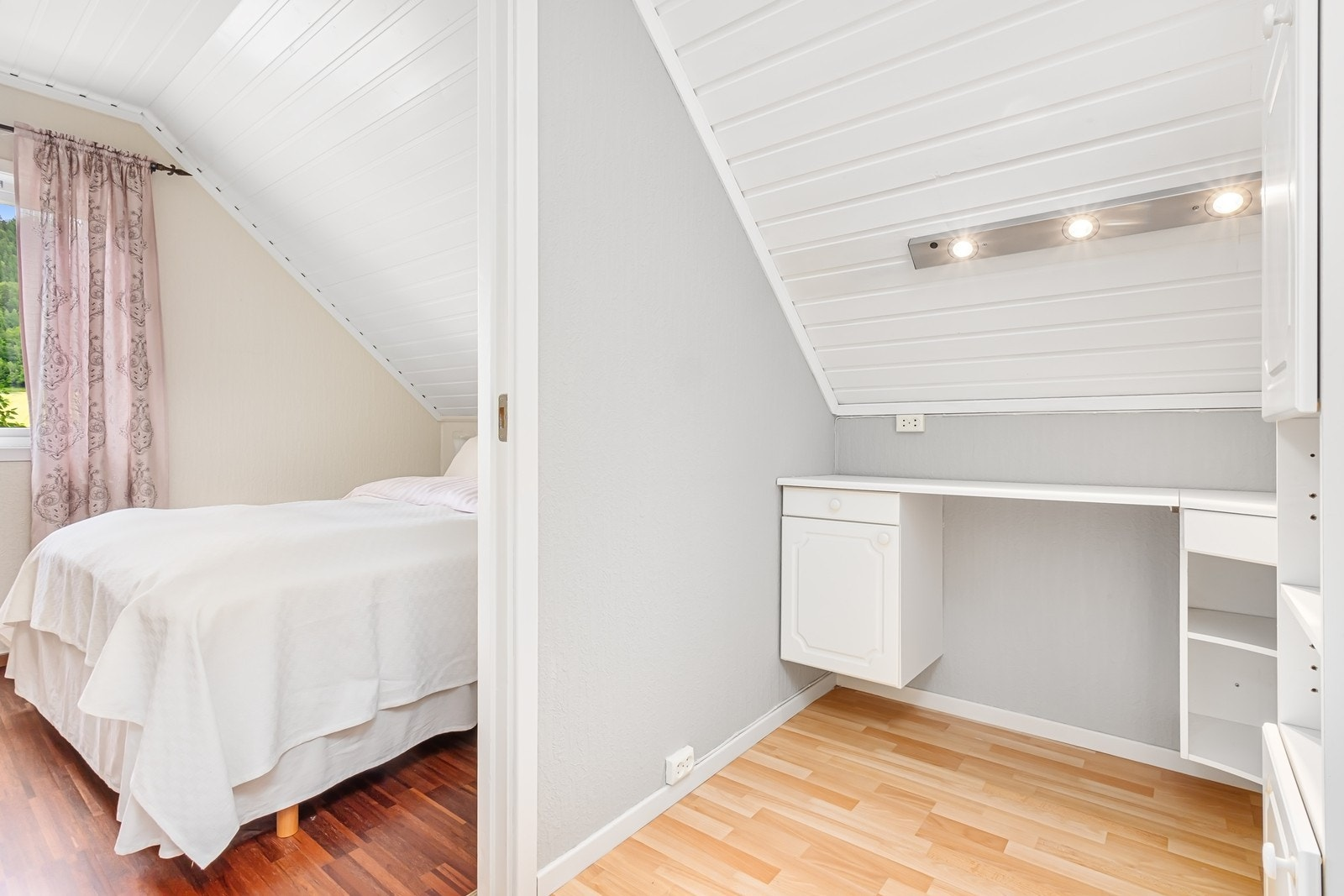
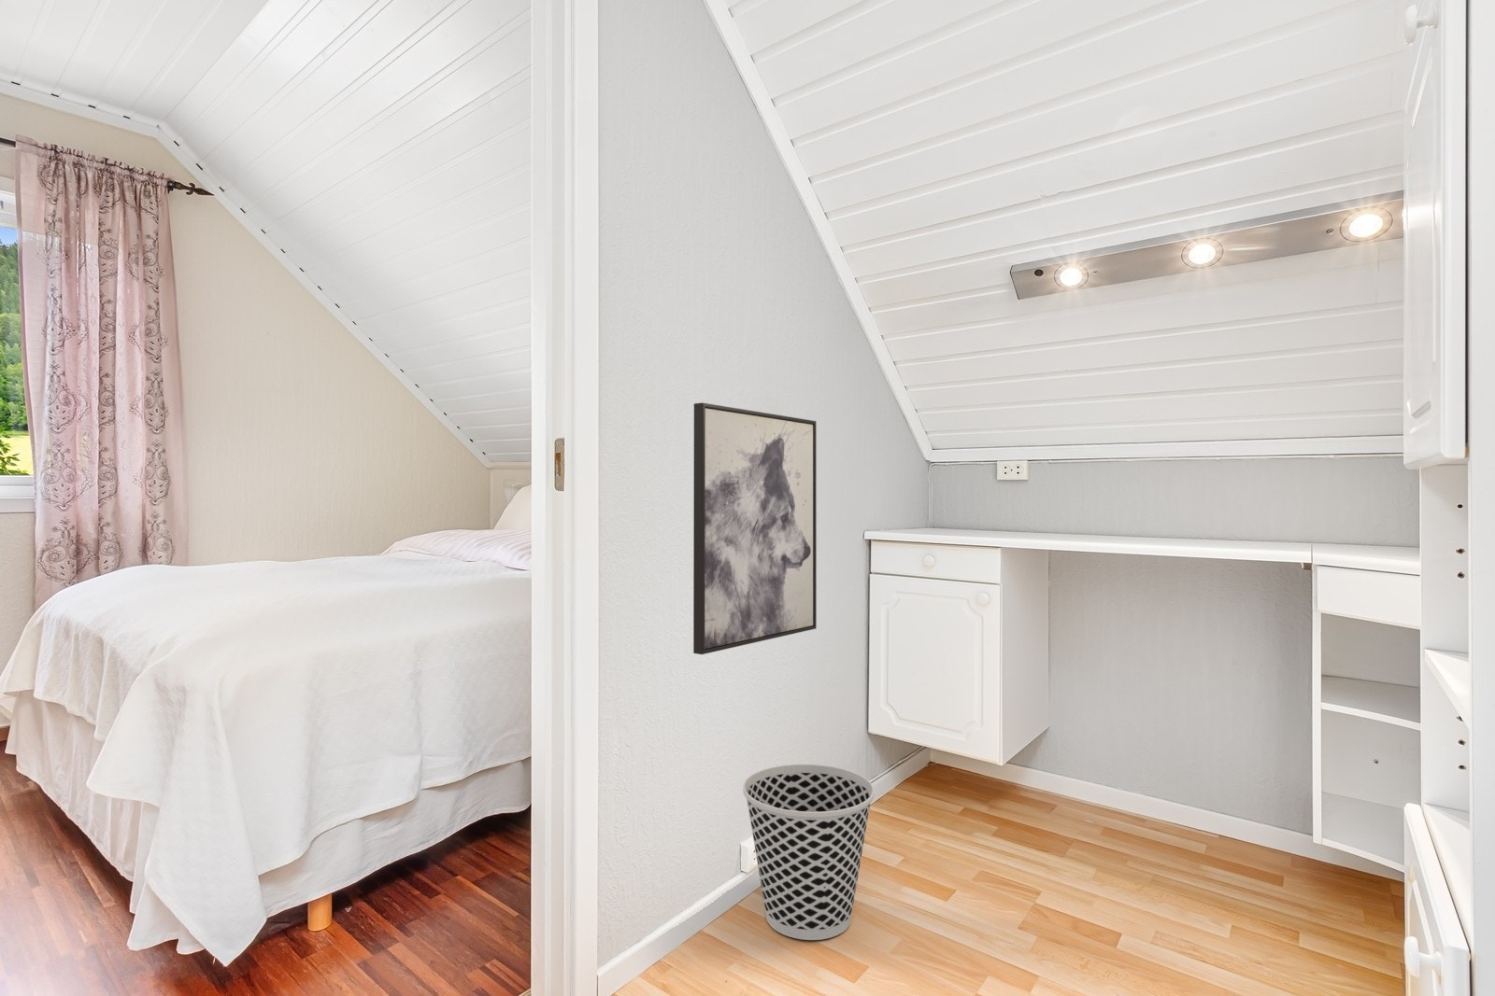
+ wall art (760, 526)
+ wastebasket (809, 850)
